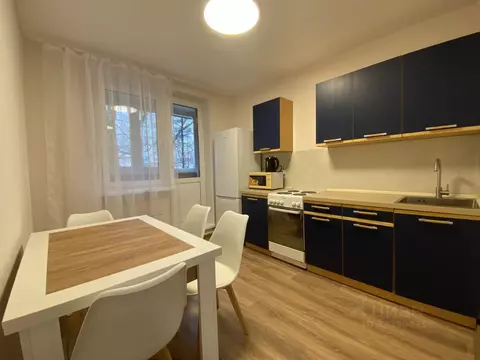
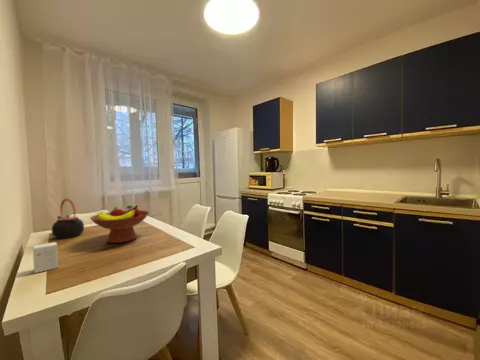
+ teapot (66, 216)
+ fruit bowl (121, 222)
+ small box (45, 256)
